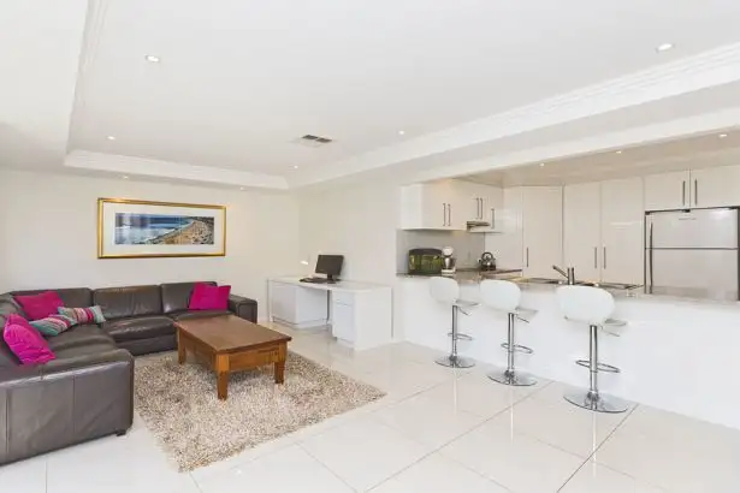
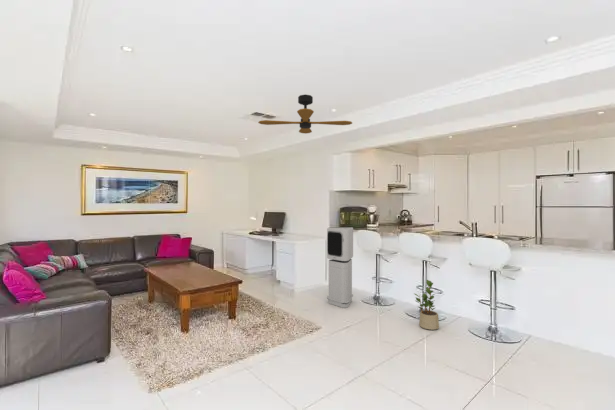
+ potted plant (426, 304)
+ air purifier (343, 265)
+ ceiling fan (305, 112)
